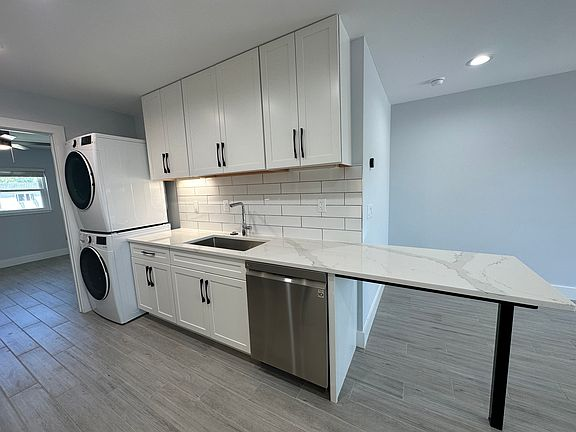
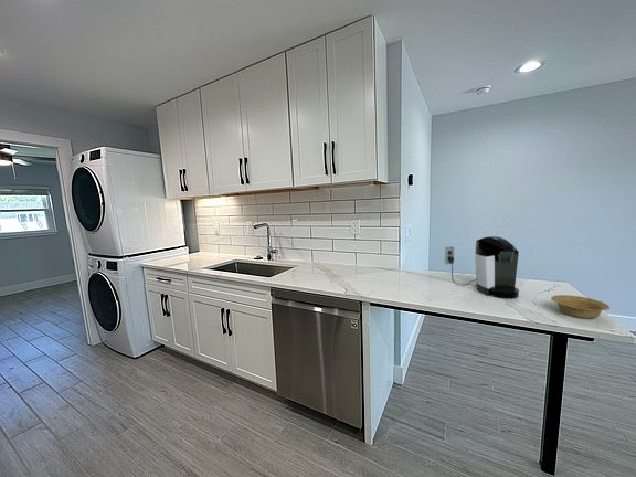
+ bowl (577, 307)
+ coffee maker (486, 265)
